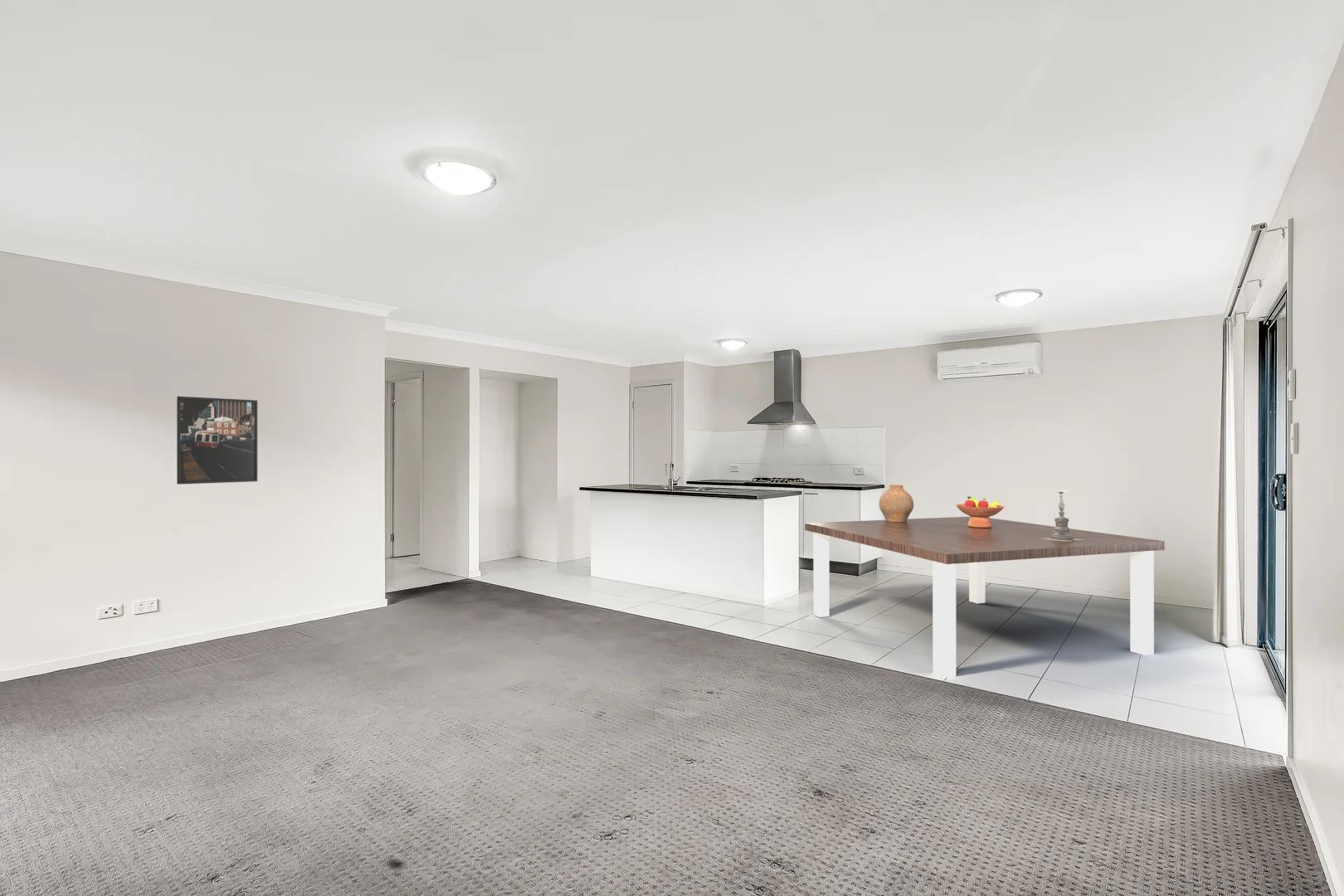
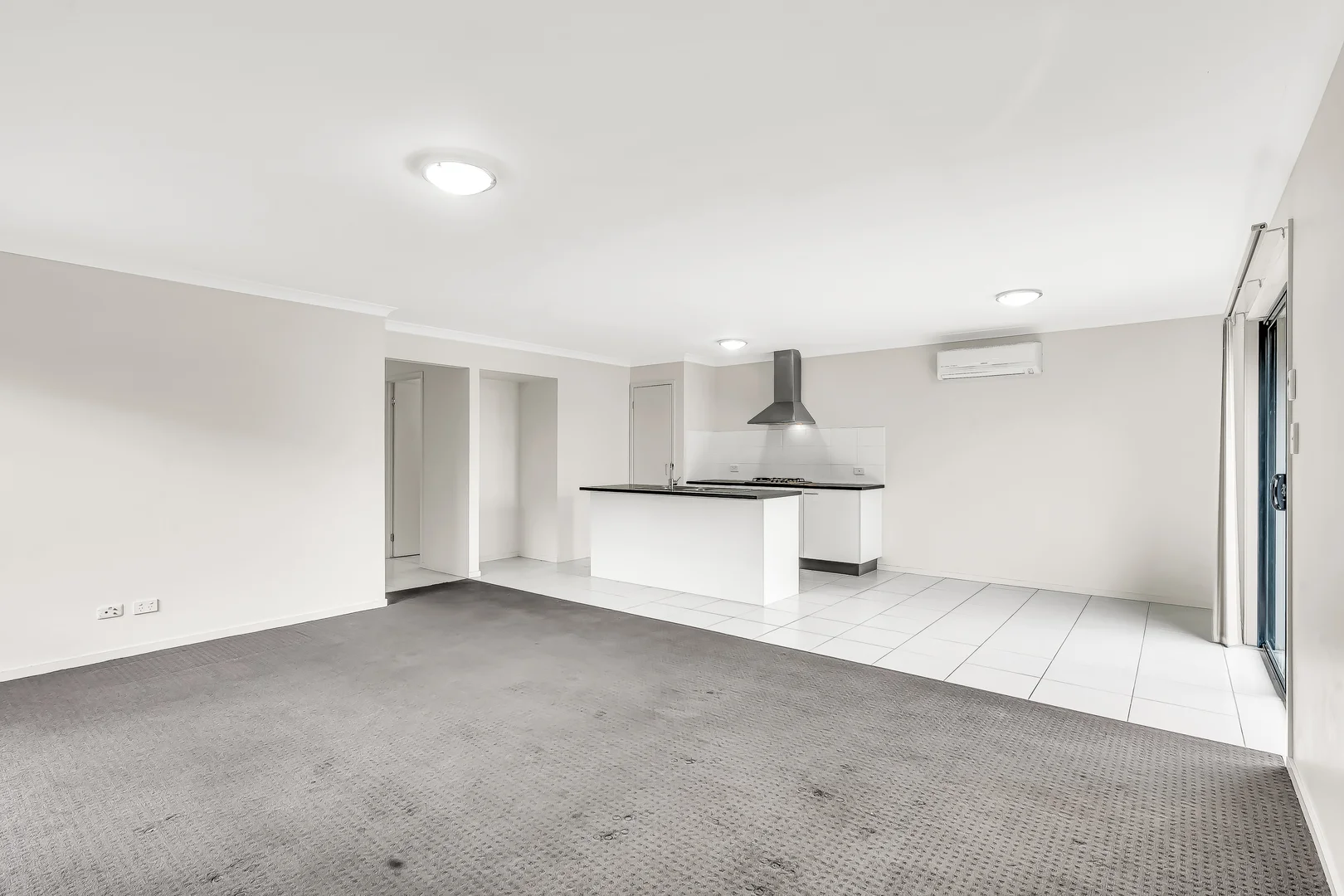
- fruit bowl (979, 511)
- vase (896, 503)
- candle holder (1062, 510)
- dining table (969, 582)
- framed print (218, 441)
